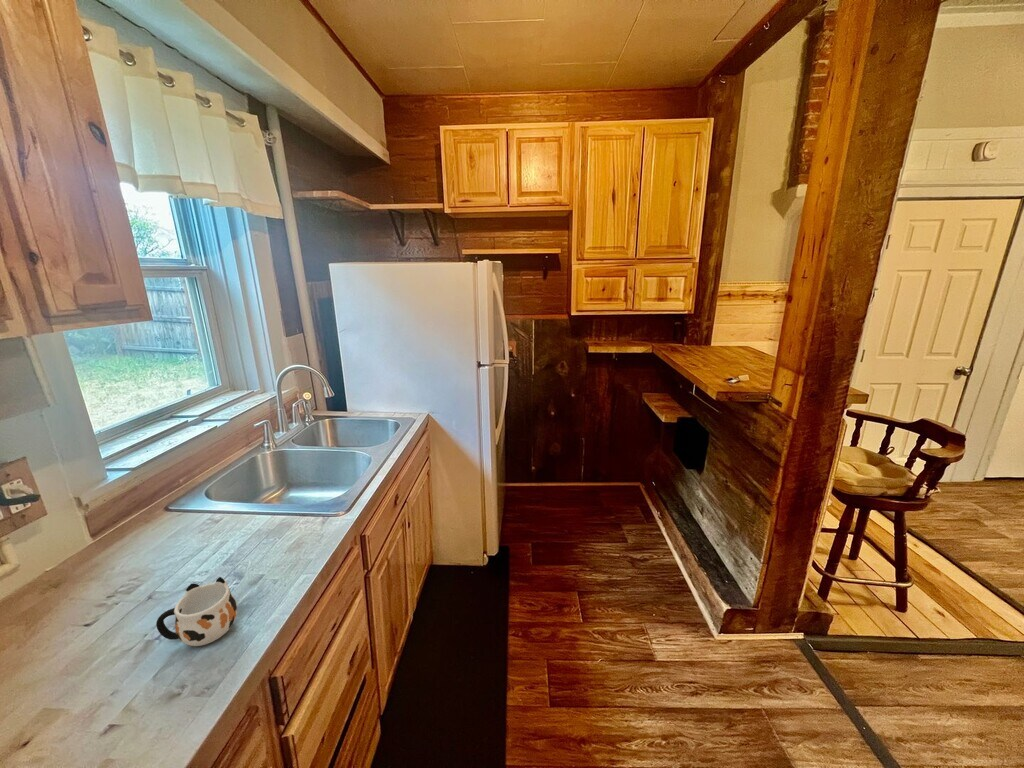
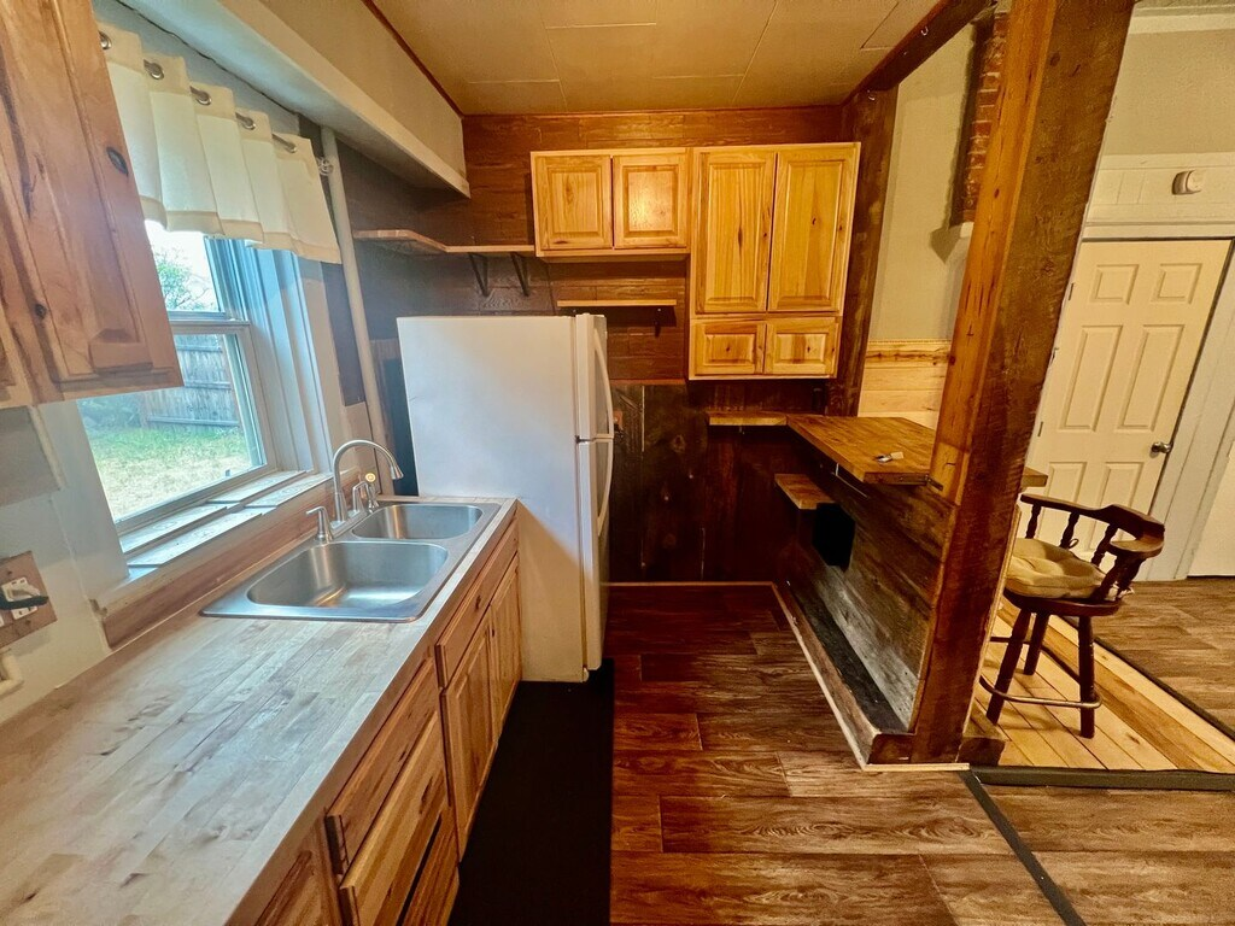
- mug (197, 614)
